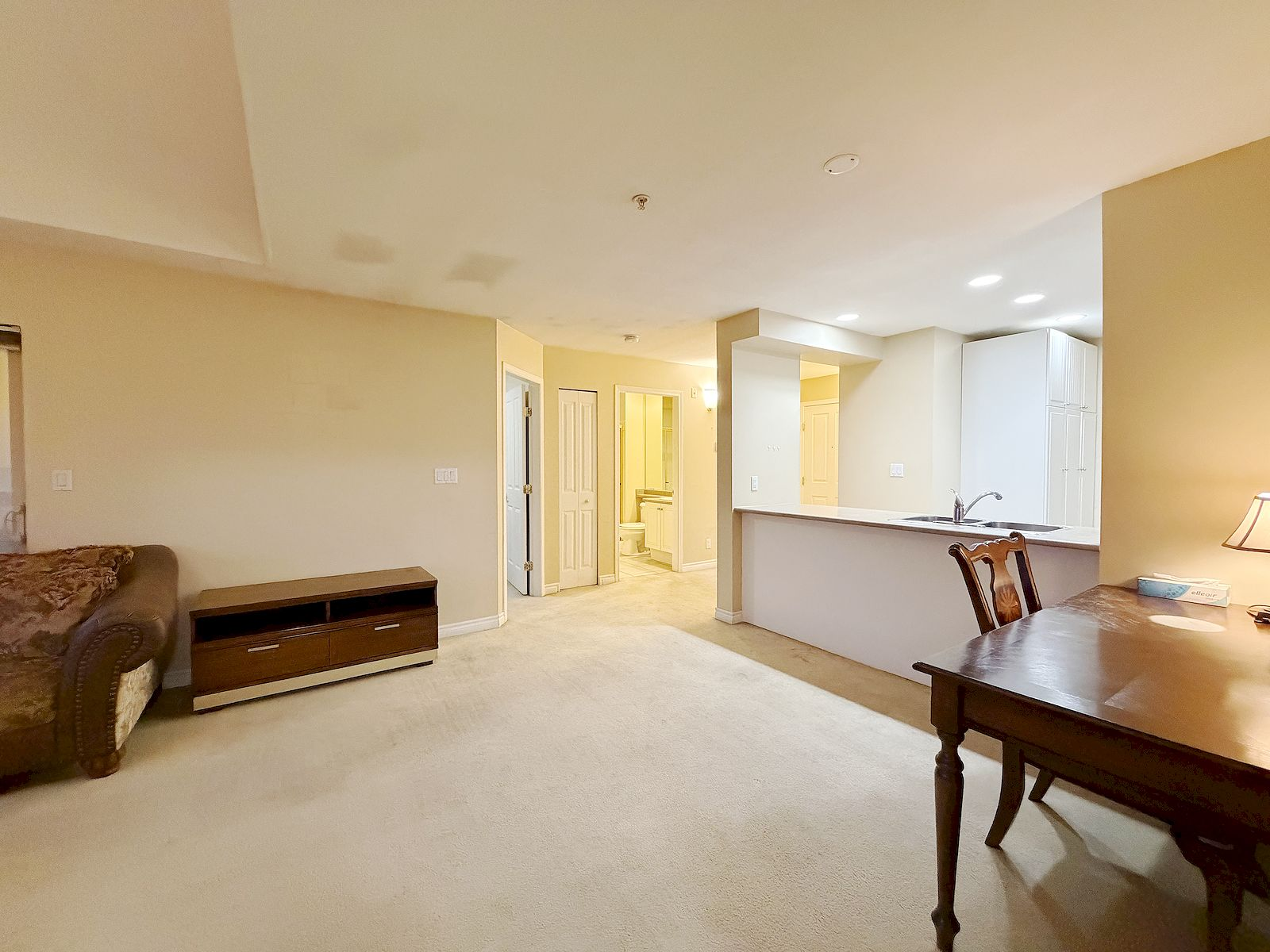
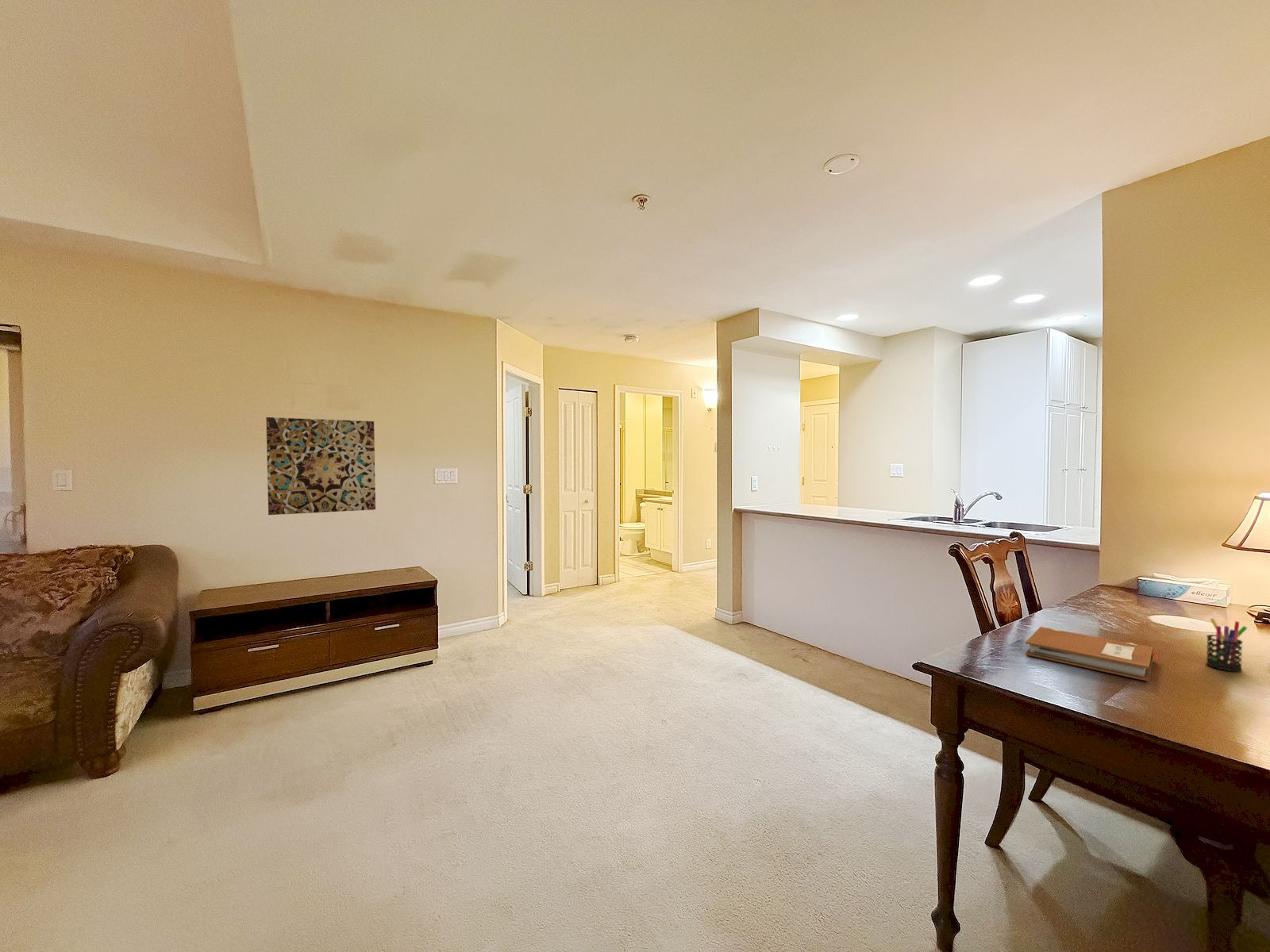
+ notebook (1091, 651)
+ pen holder (1229, 643)
+ wall art (323, 466)
